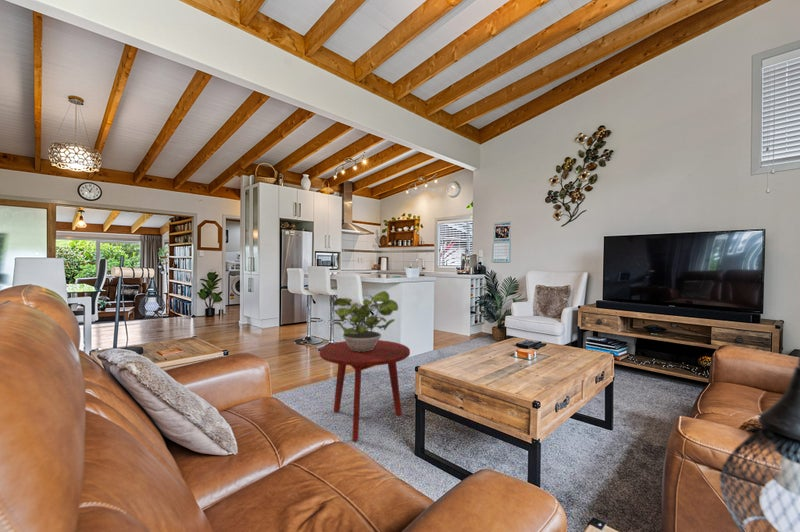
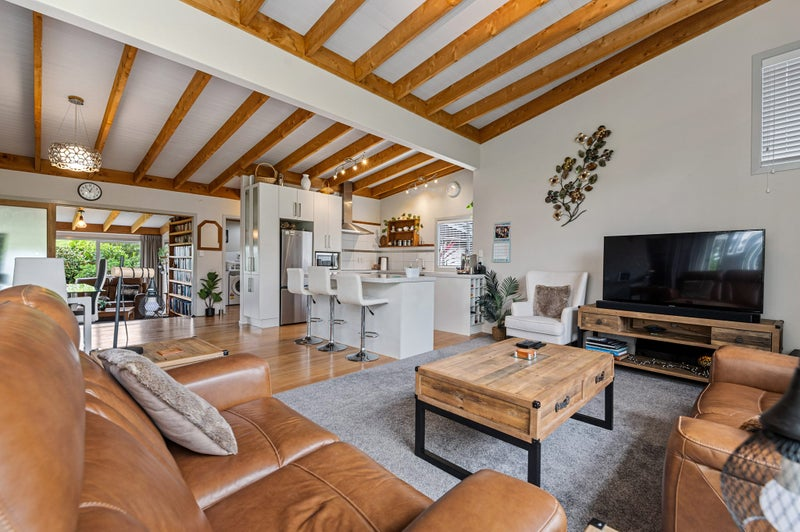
- potted plant (364, 319)
- side table (360, 385)
